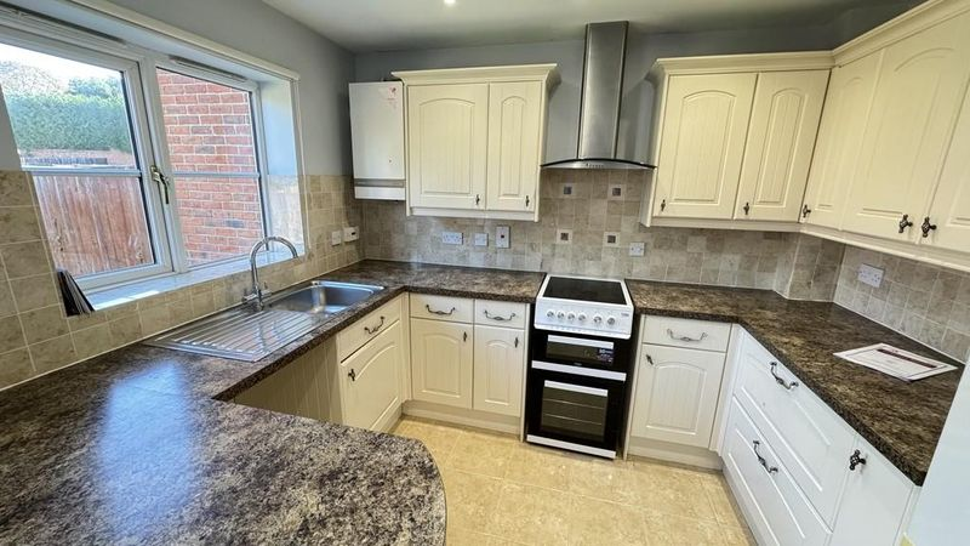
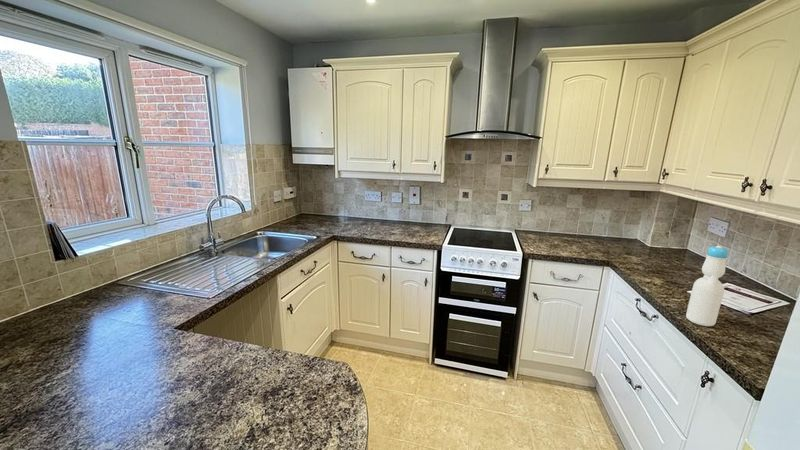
+ bottle (709, 285)
